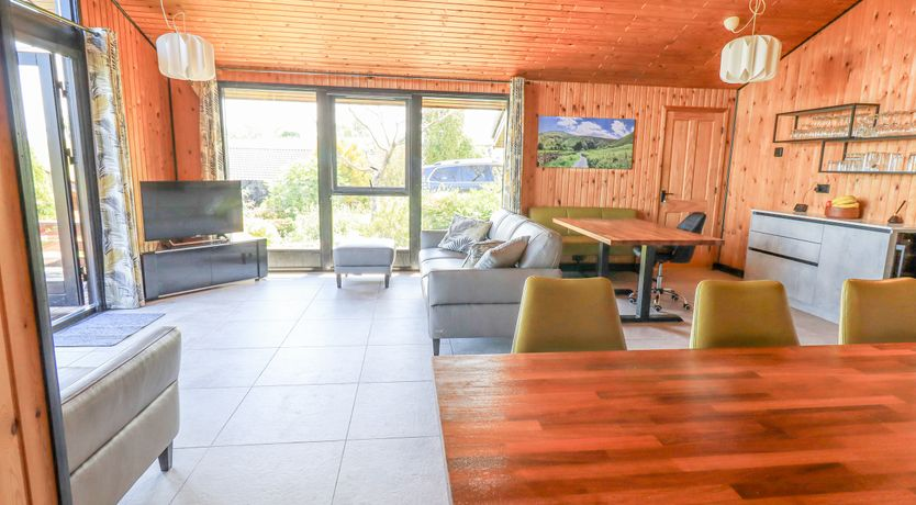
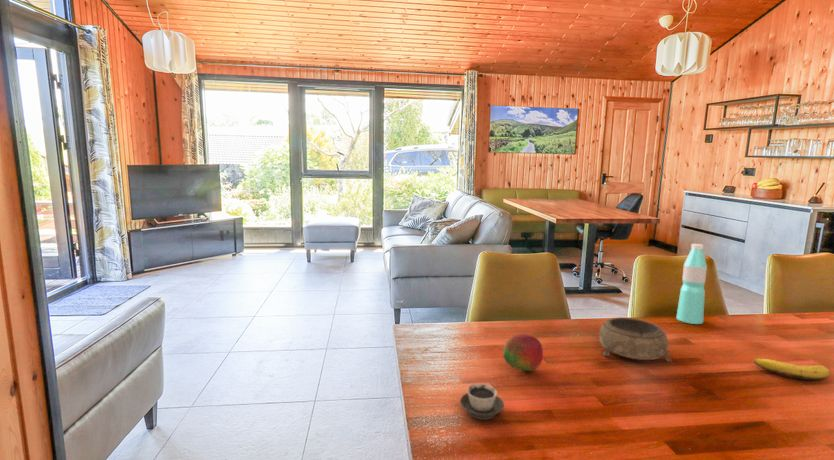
+ banana (798, 367)
+ cup (481, 401)
+ decorative bowl (630, 338)
+ water bottle (693, 282)
+ fruit (522, 352)
